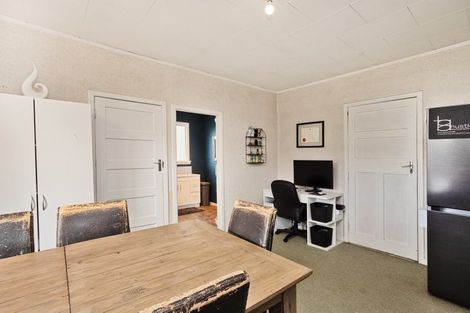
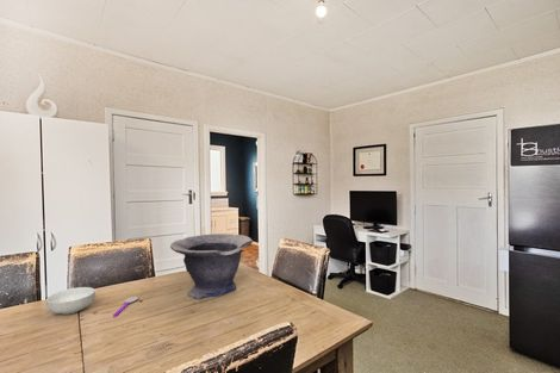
+ cereal bowl (71, 301)
+ decorative bowl (212, 263)
+ spoon (125, 304)
